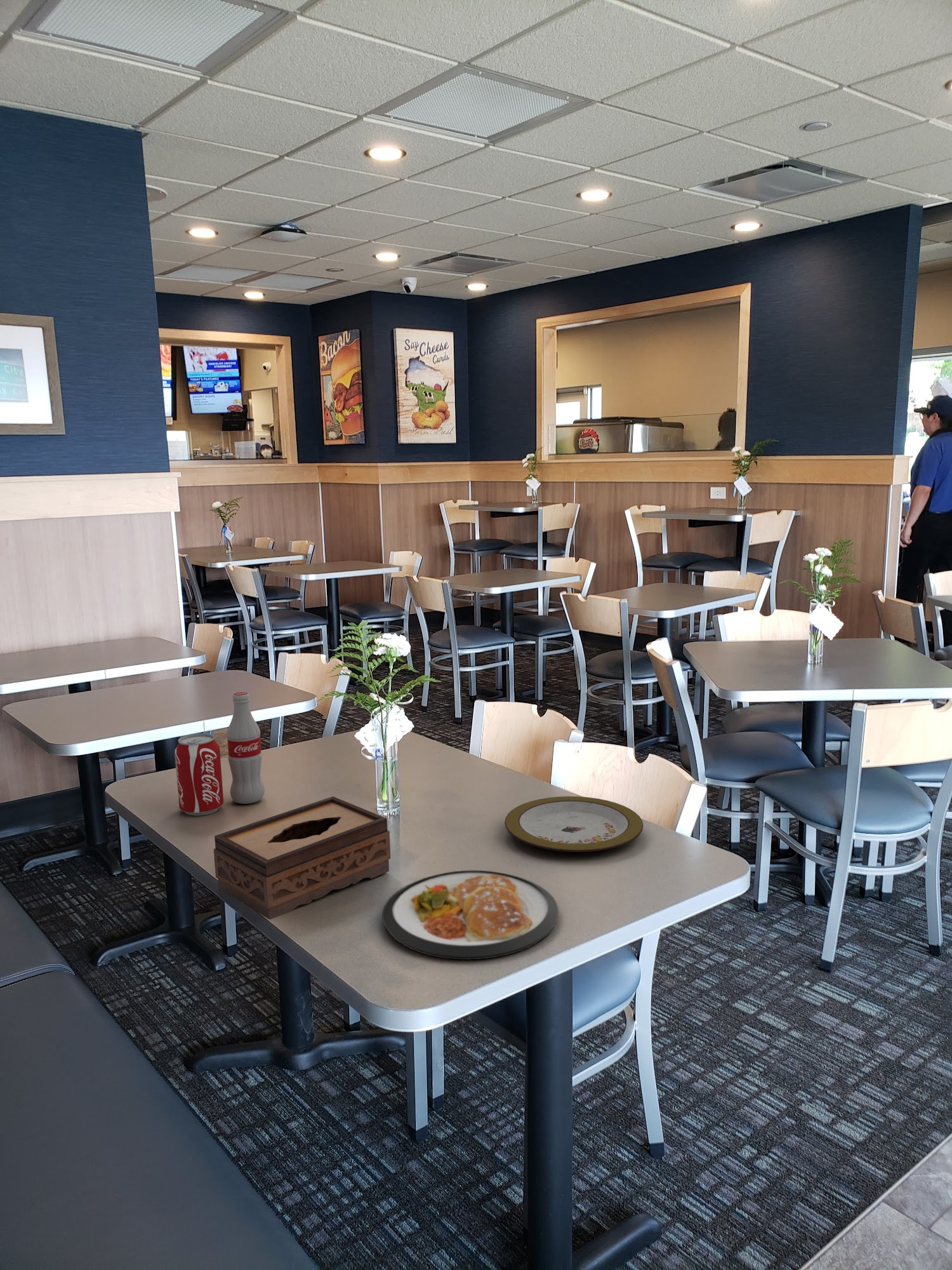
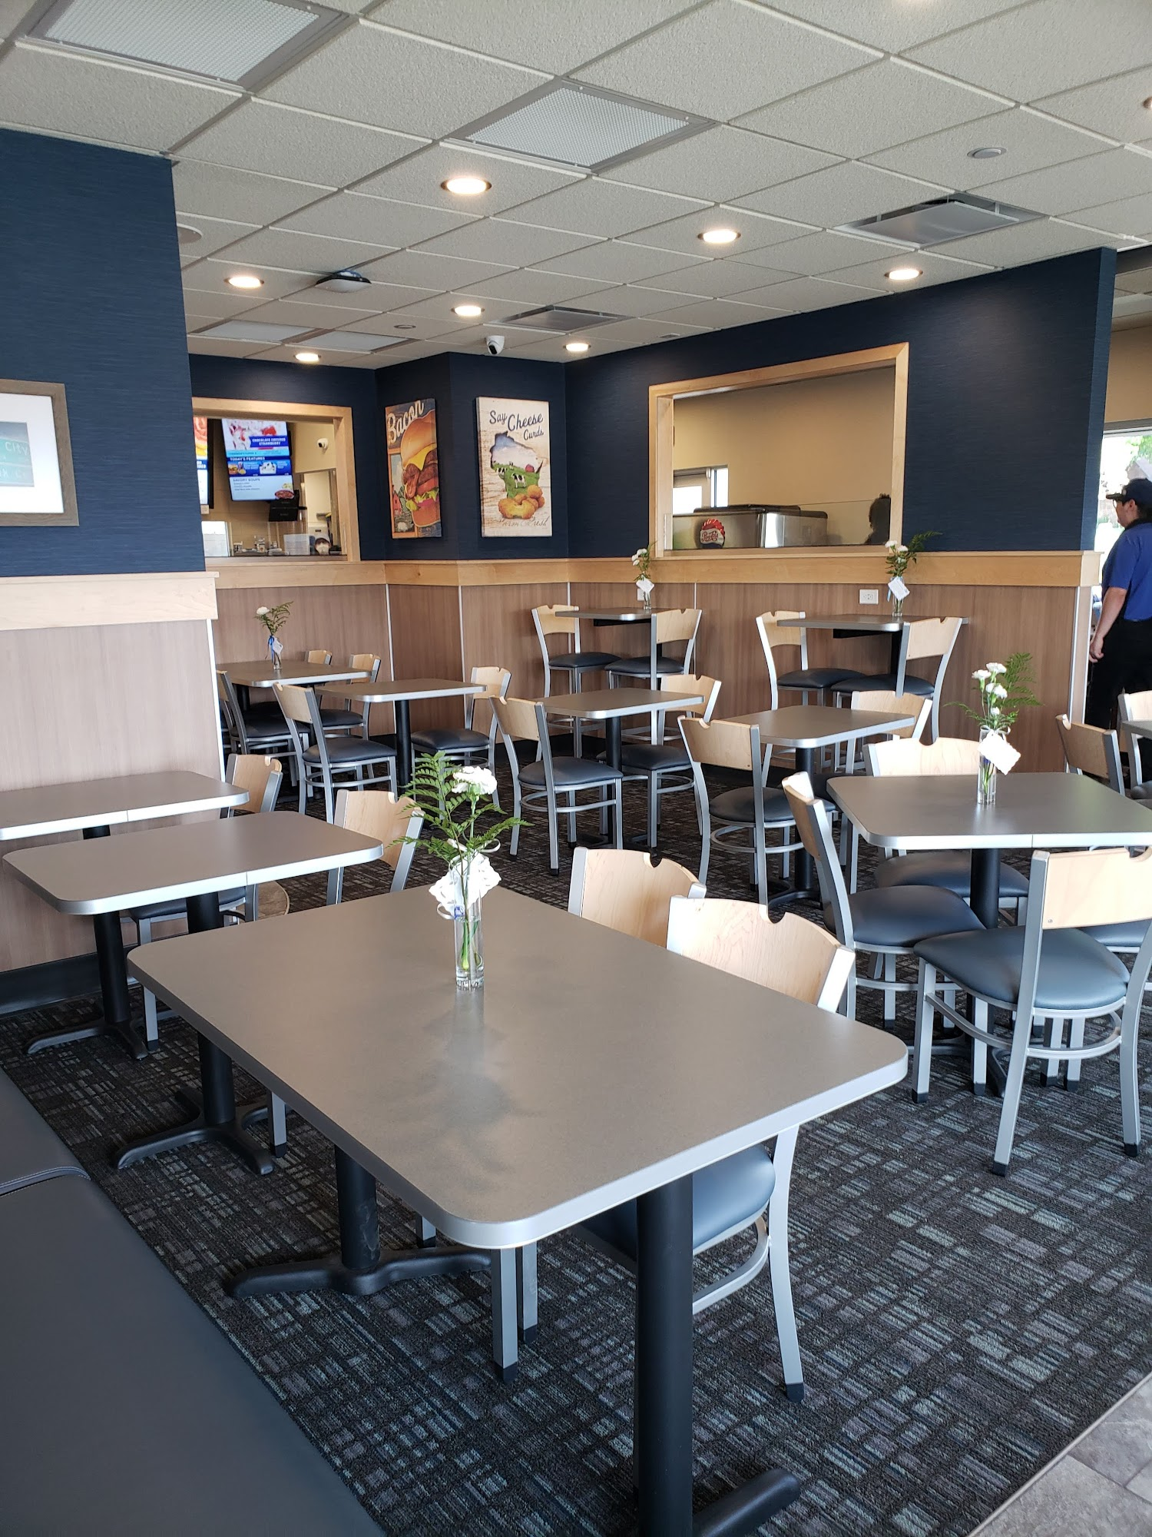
- dish (470, 906)
- plate (573, 826)
- pop (220, 752)
- tissue box (303, 853)
